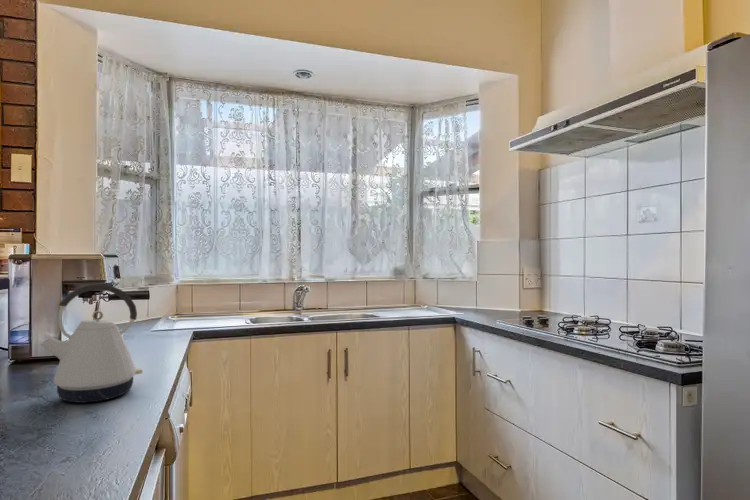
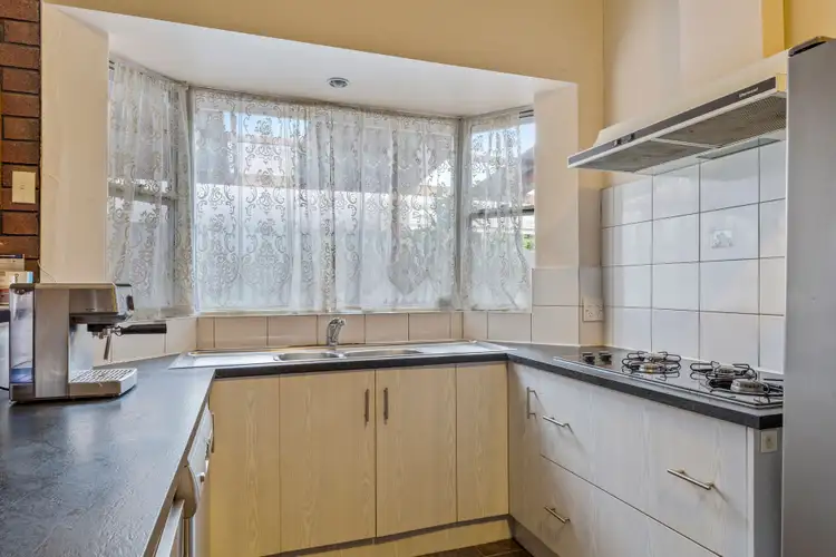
- kettle (93, 339)
